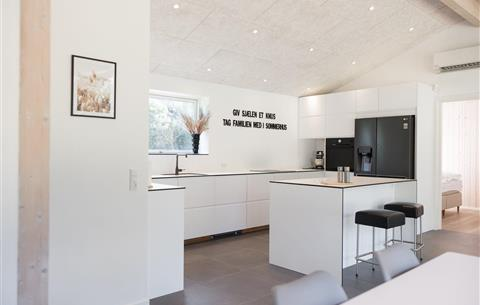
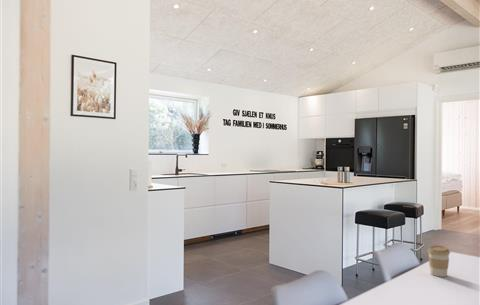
+ coffee cup (438, 260)
